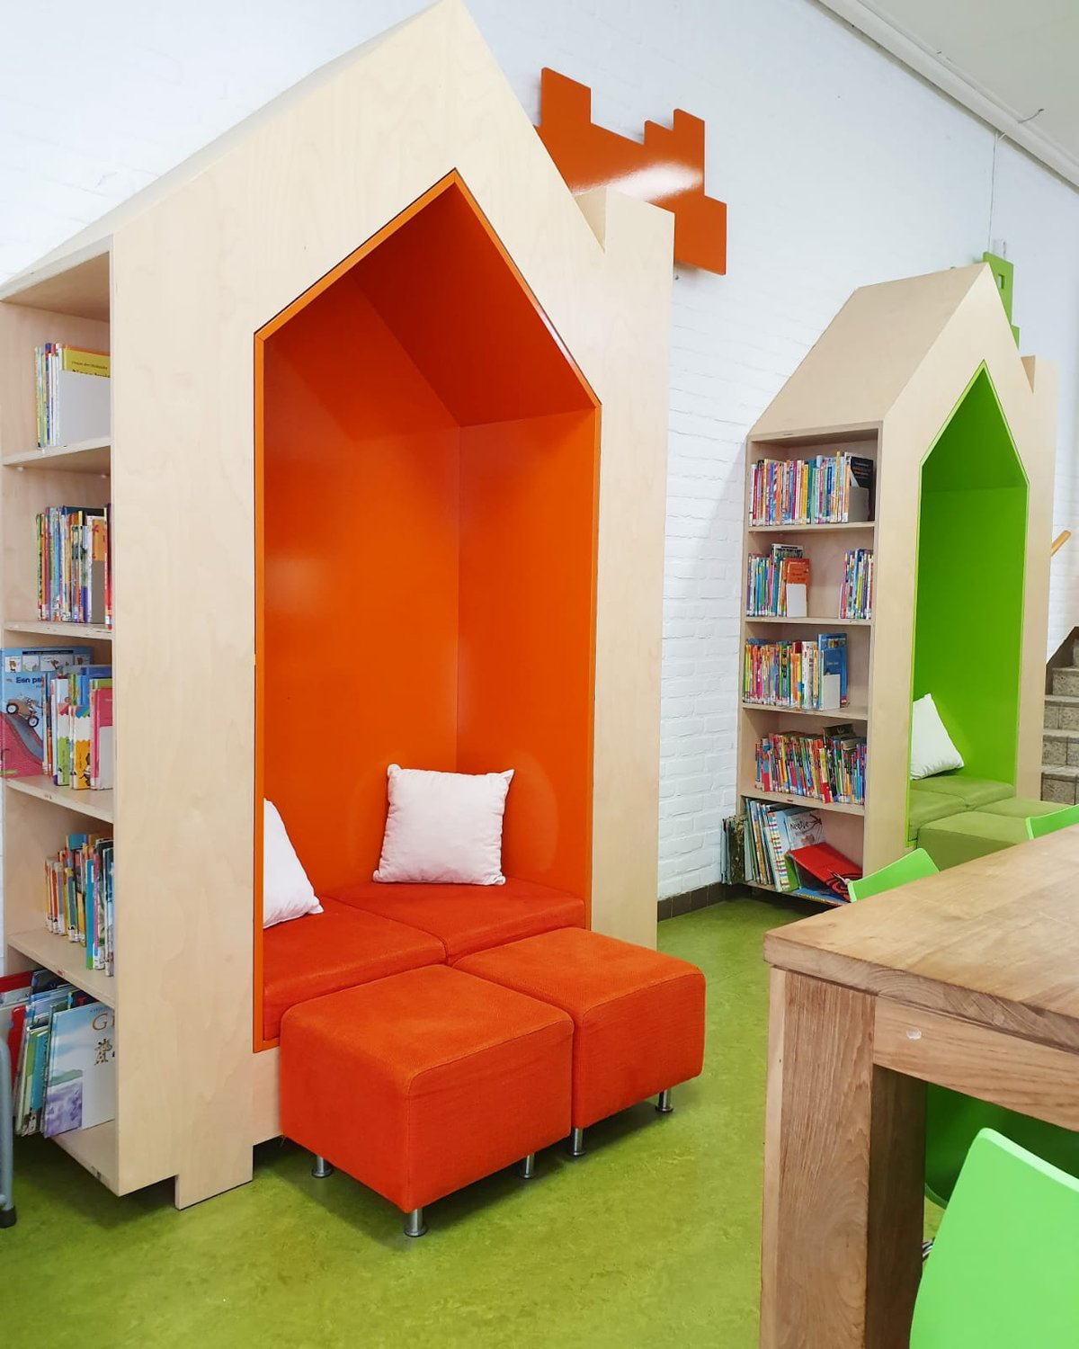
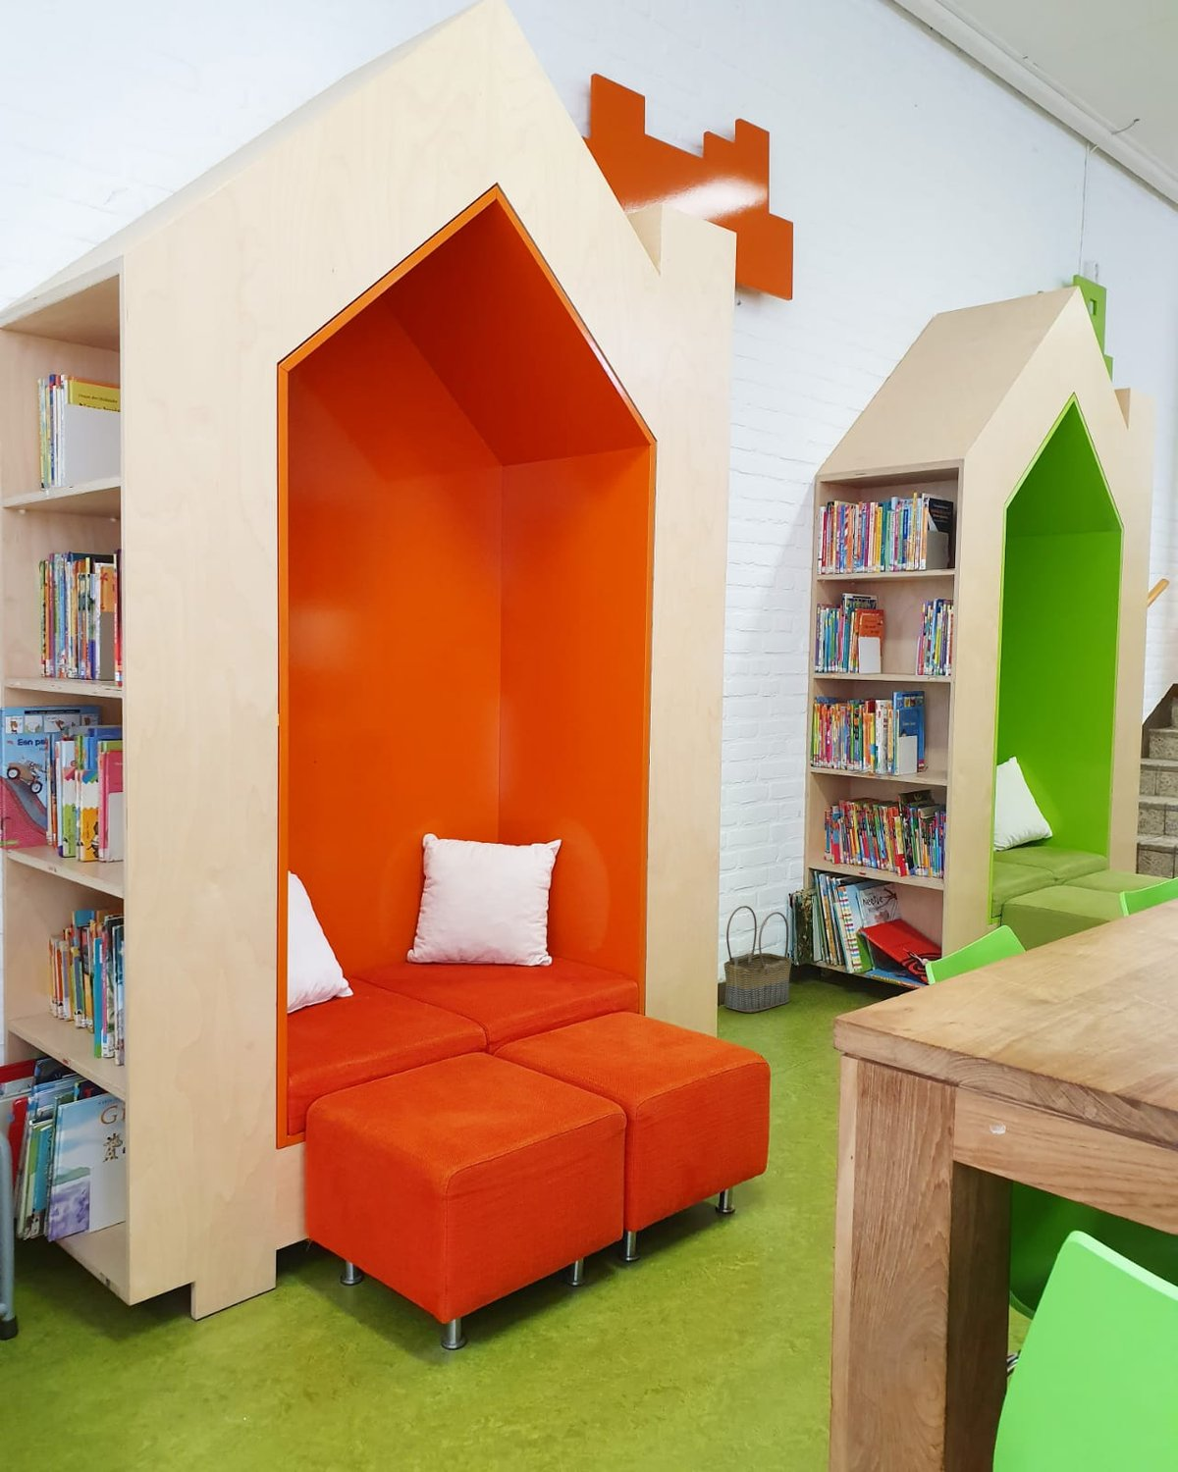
+ basket (757, 955)
